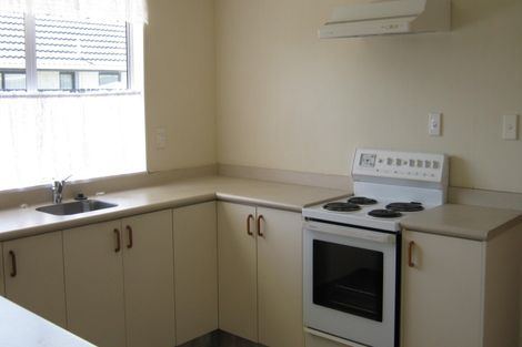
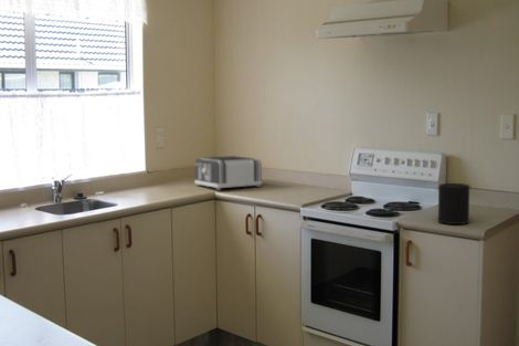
+ toaster (225, 171)
+ pen holder (453, 202)
